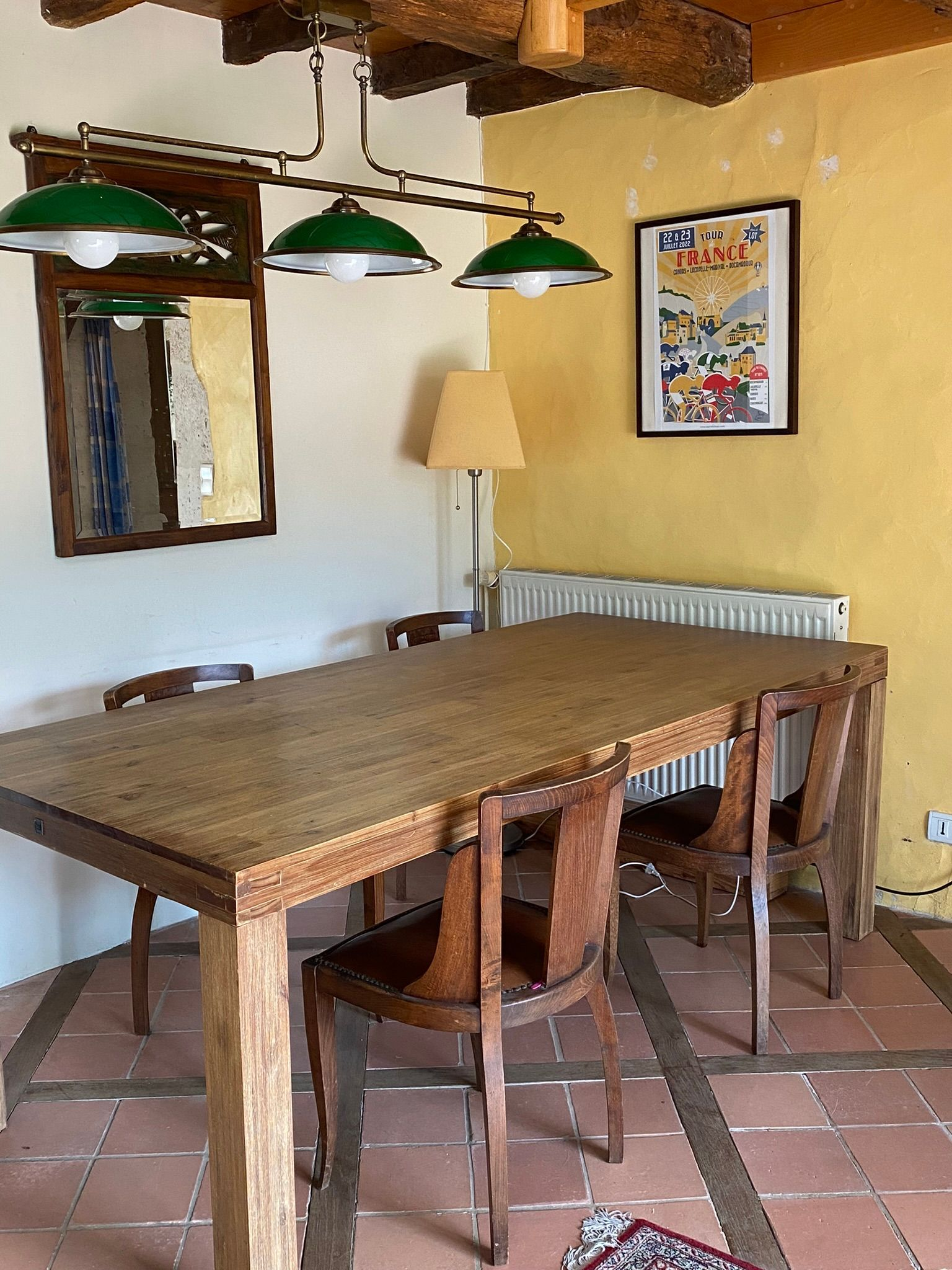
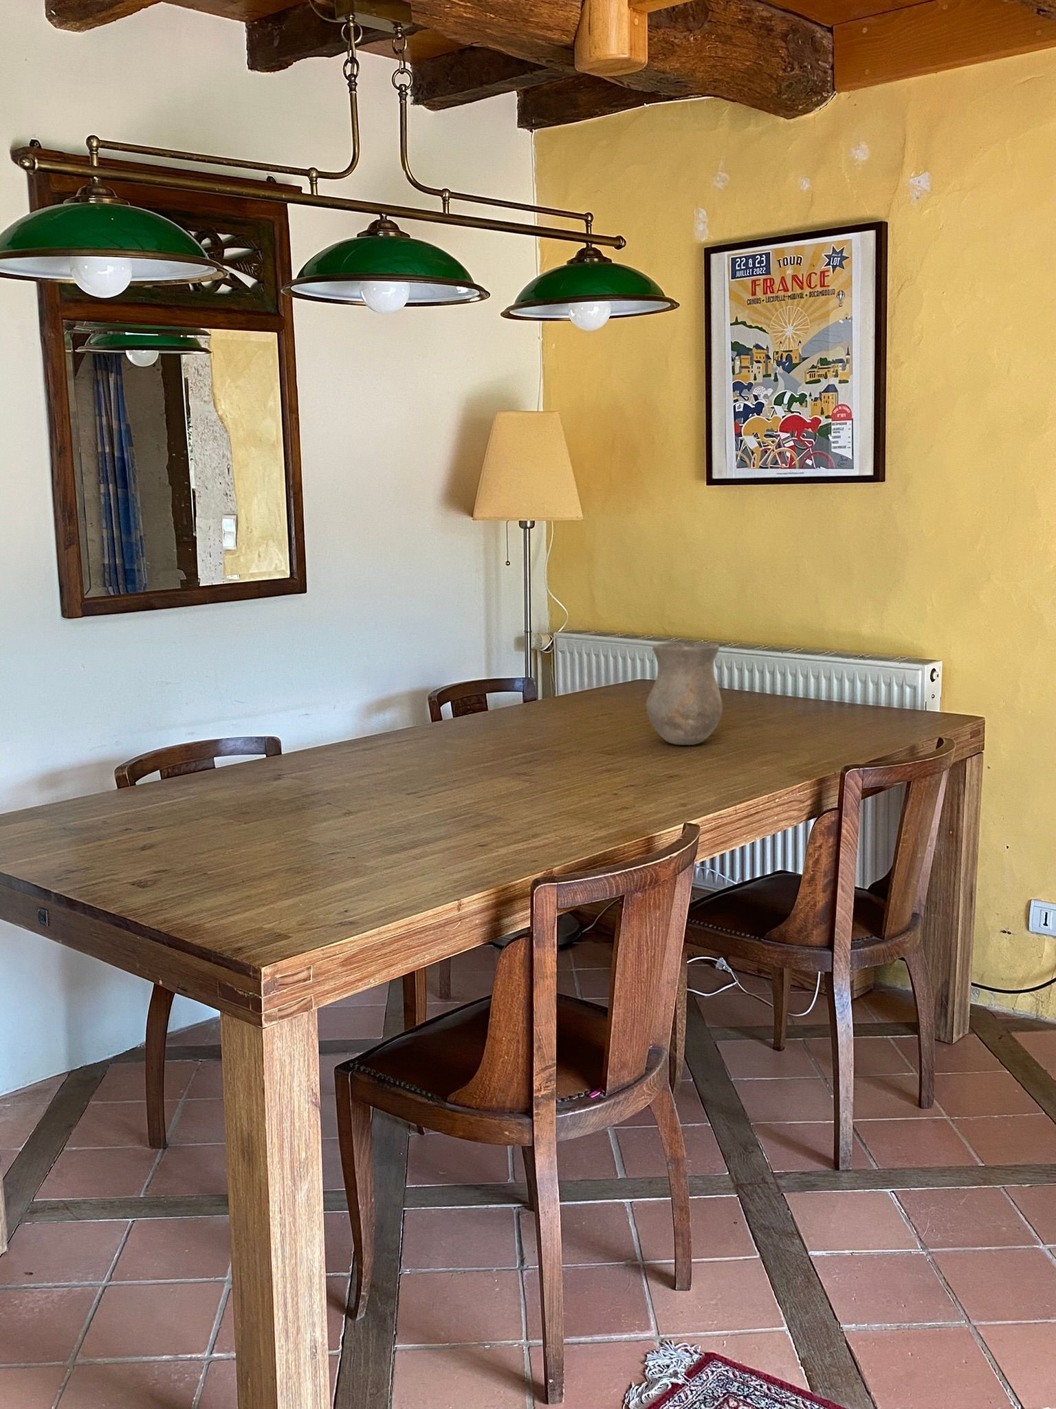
+ vase (683, 695)
